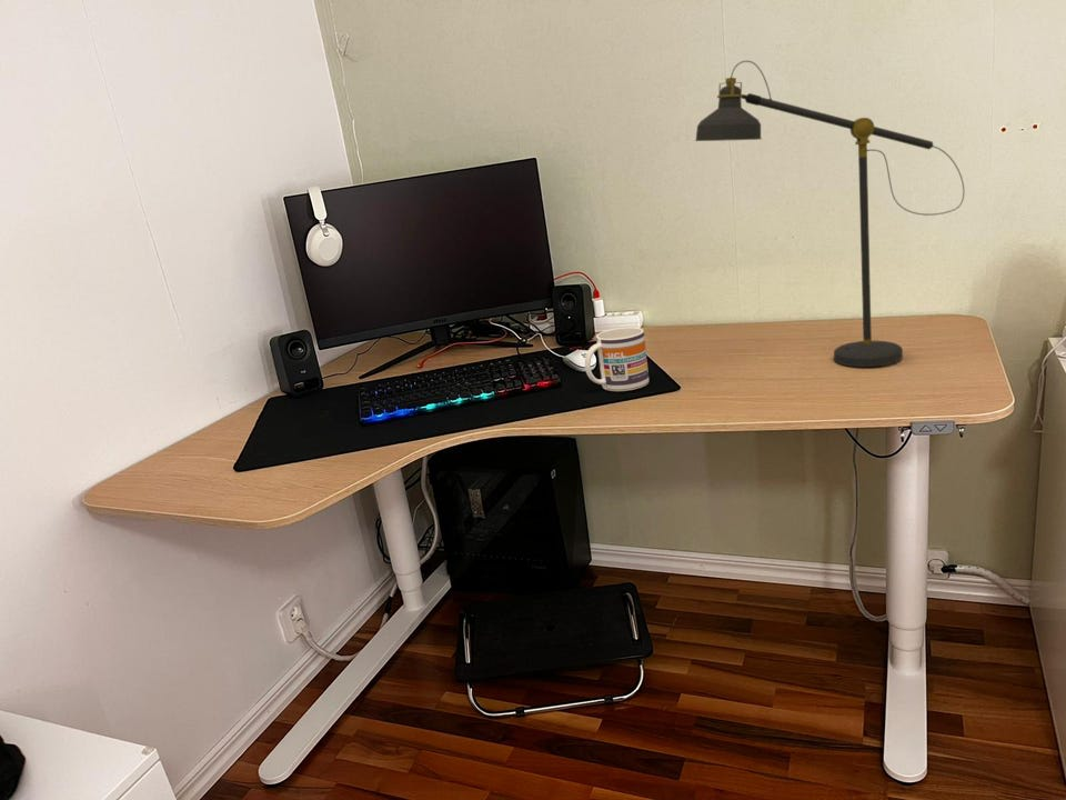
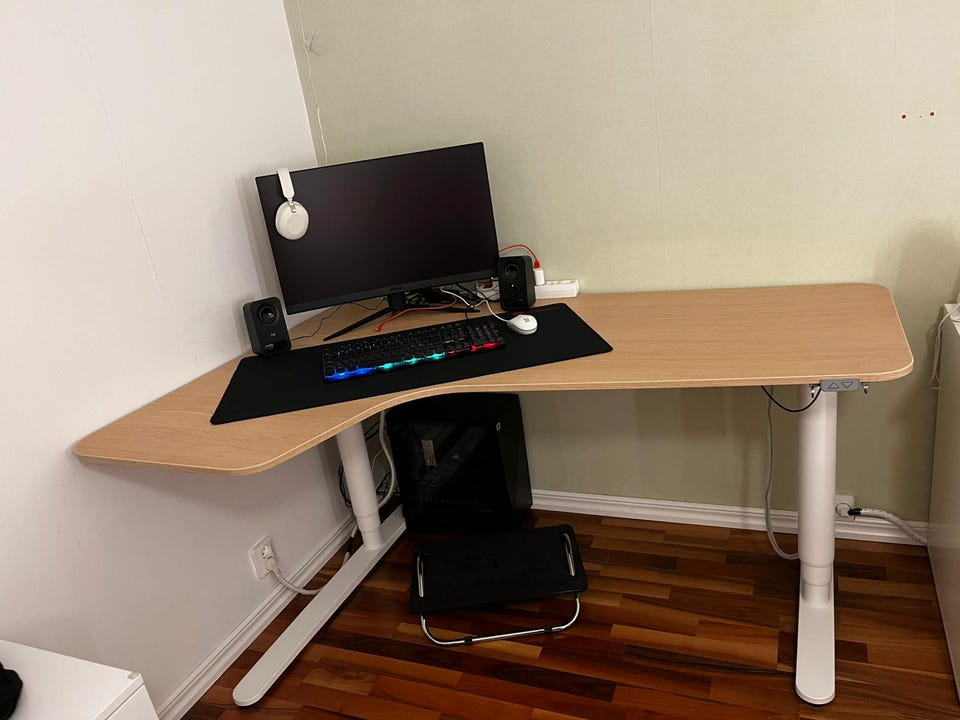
- mug (616, 359)
- desk lamp (859, 208)
